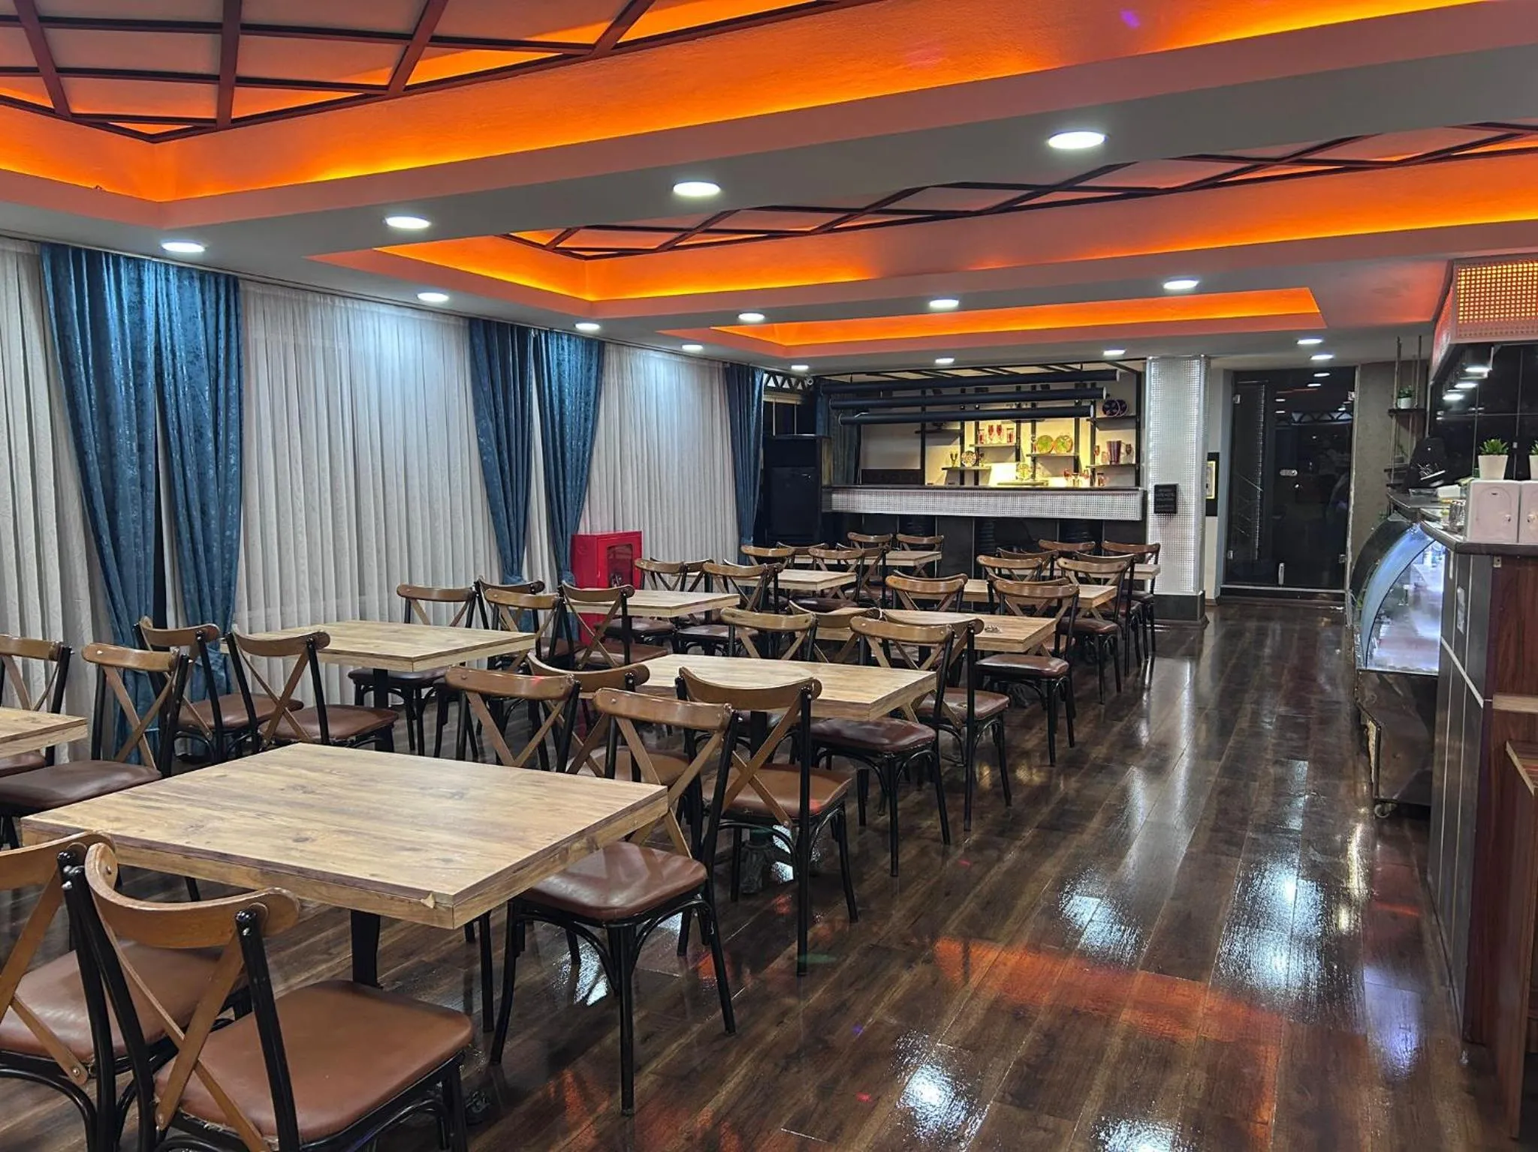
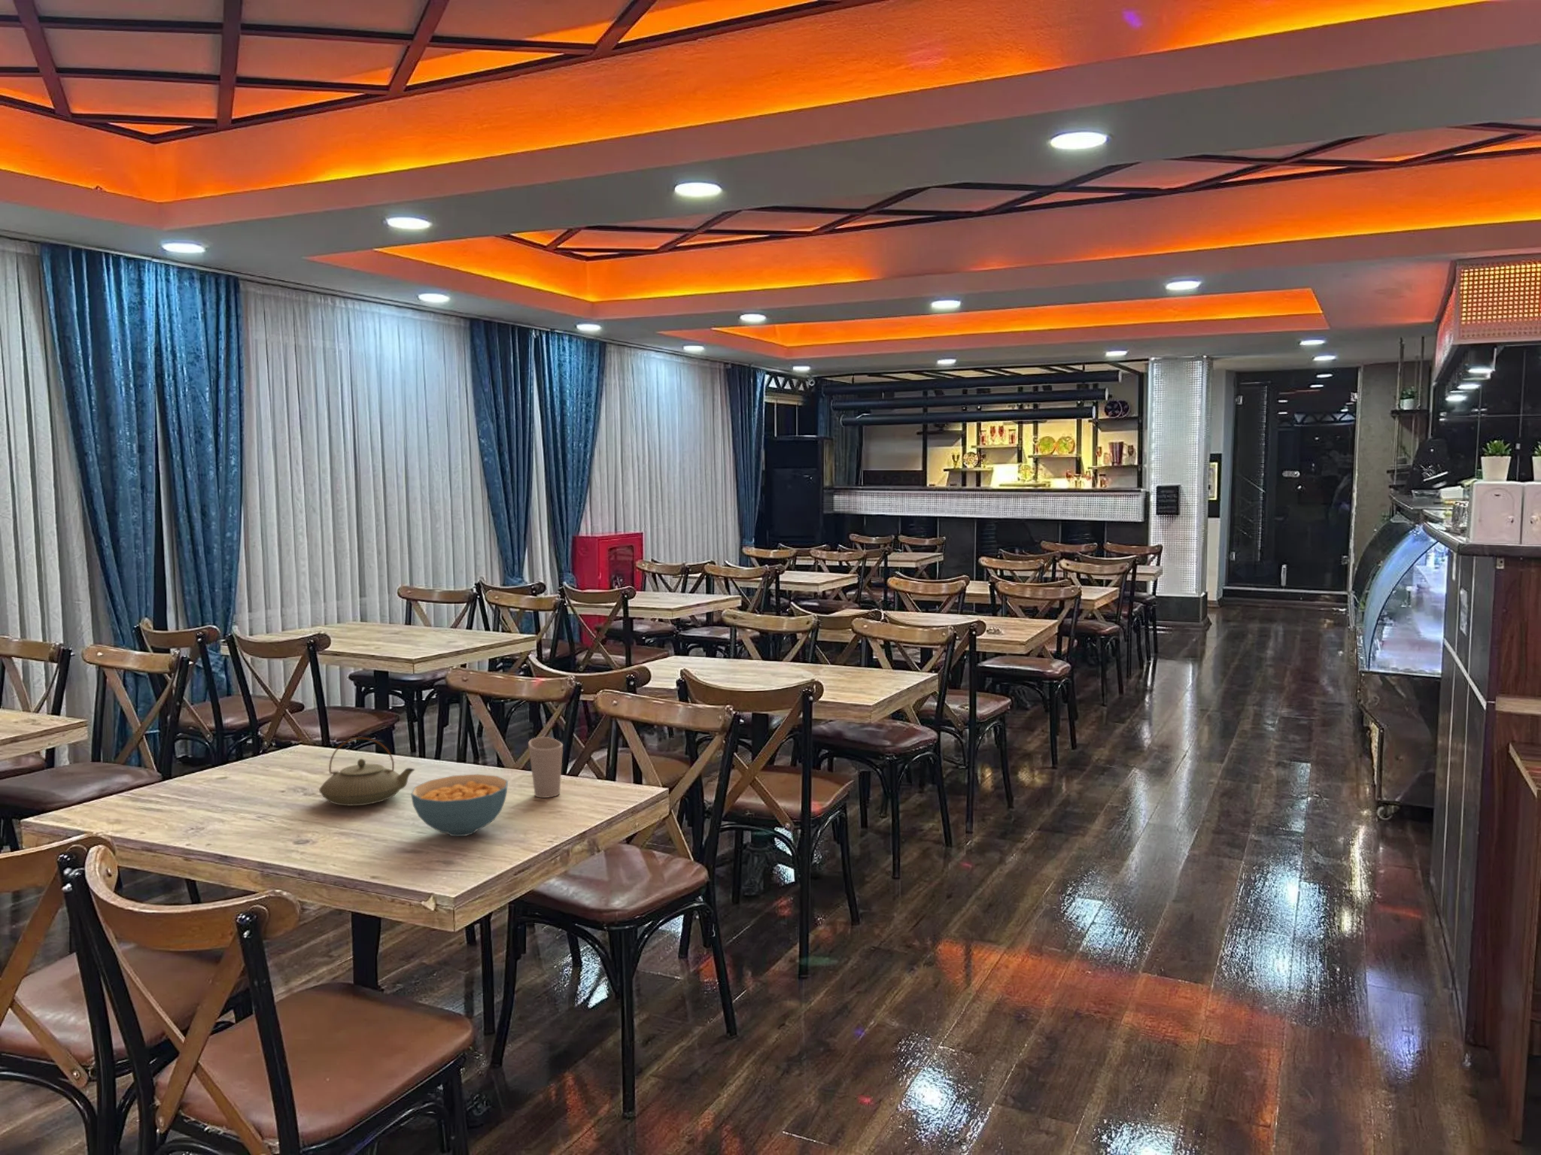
+ cereal bowl (461, 809)
+ teapot (368, 768)
+ cup (546, 767)
